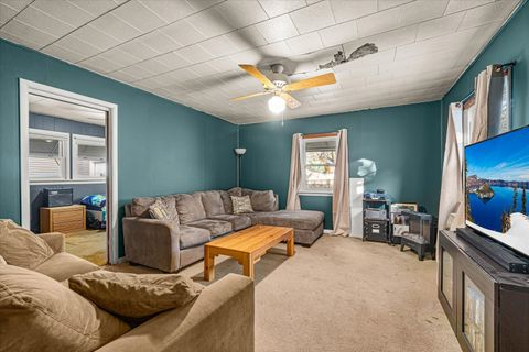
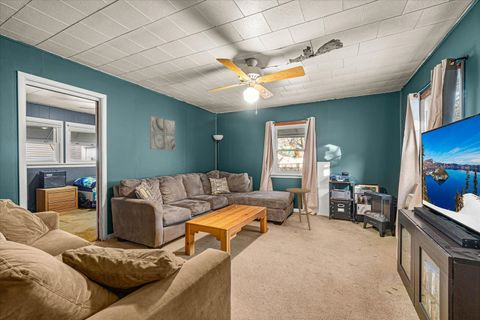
+ side table (299, 208)
+ wall art (163, 133)
